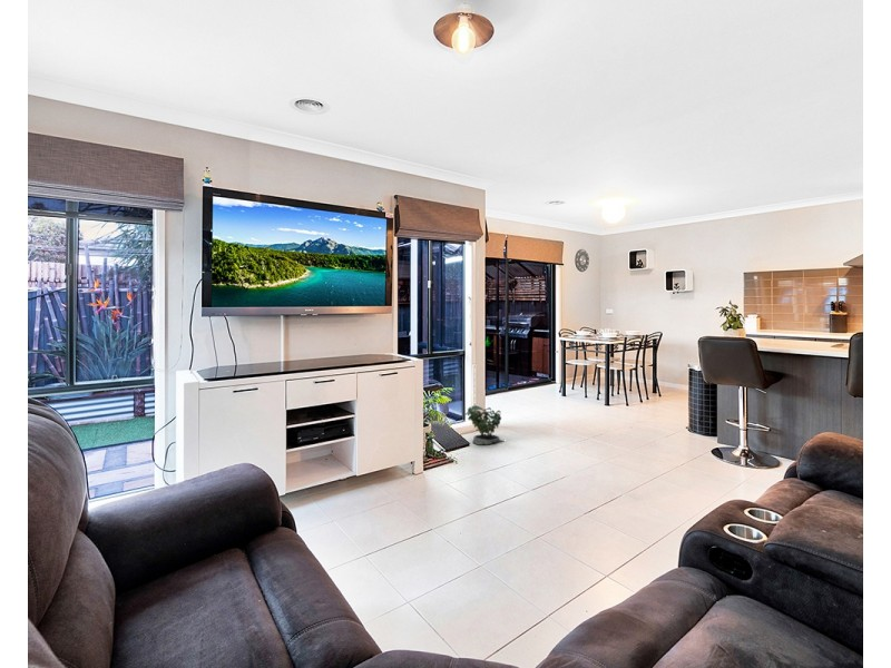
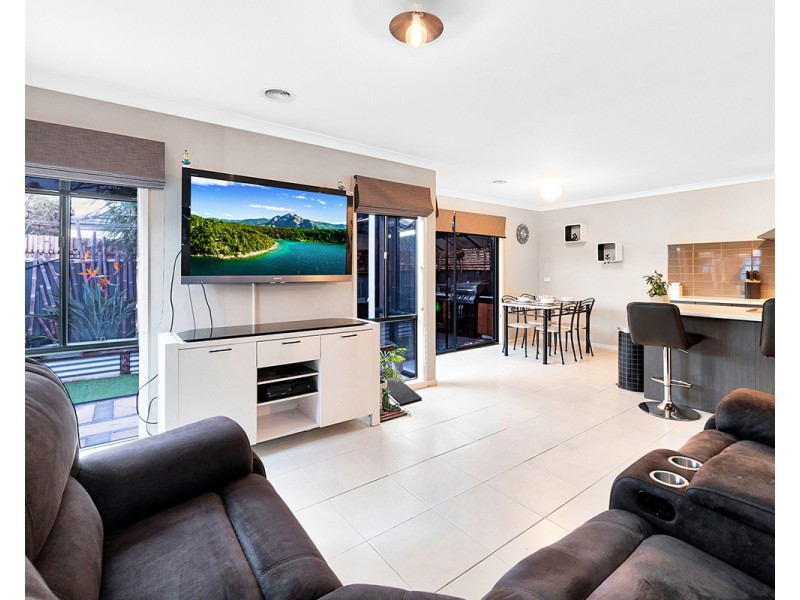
- potted plant (483, 422)
